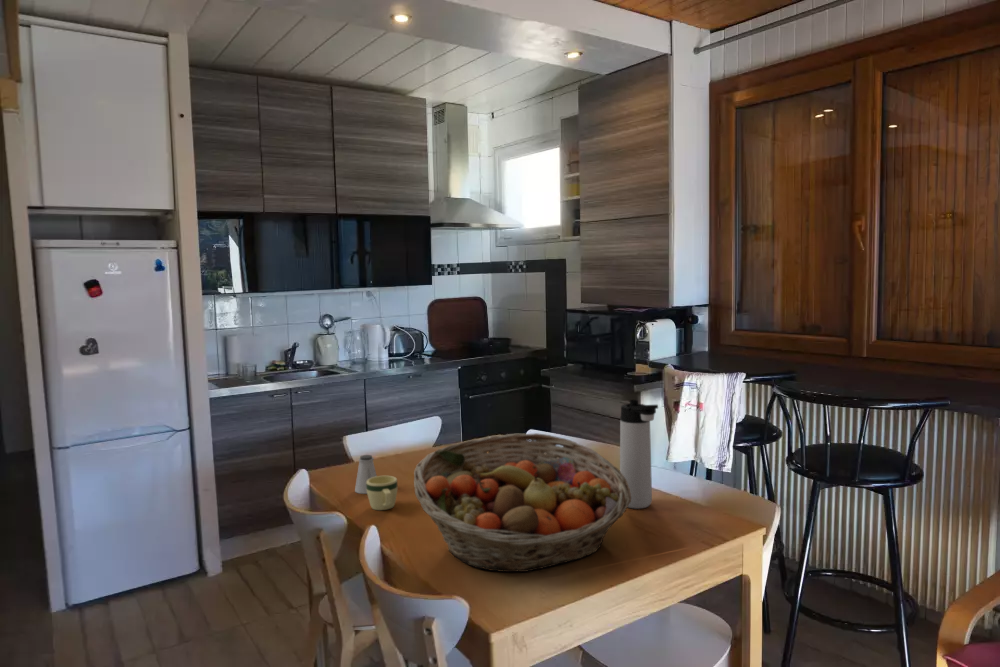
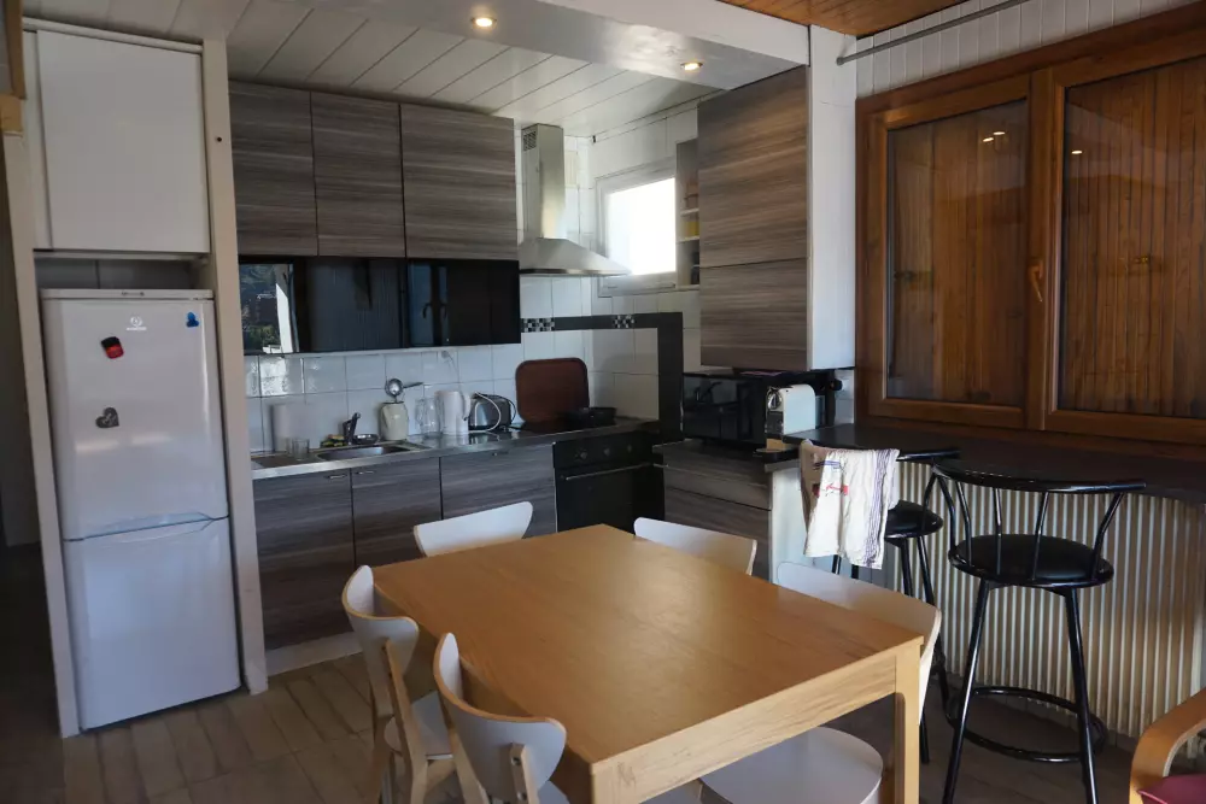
- thermos bottle (639, 454)
- saltshaker (366, 473)
- fruit basket (522, 497)
- mug (383, 495)
